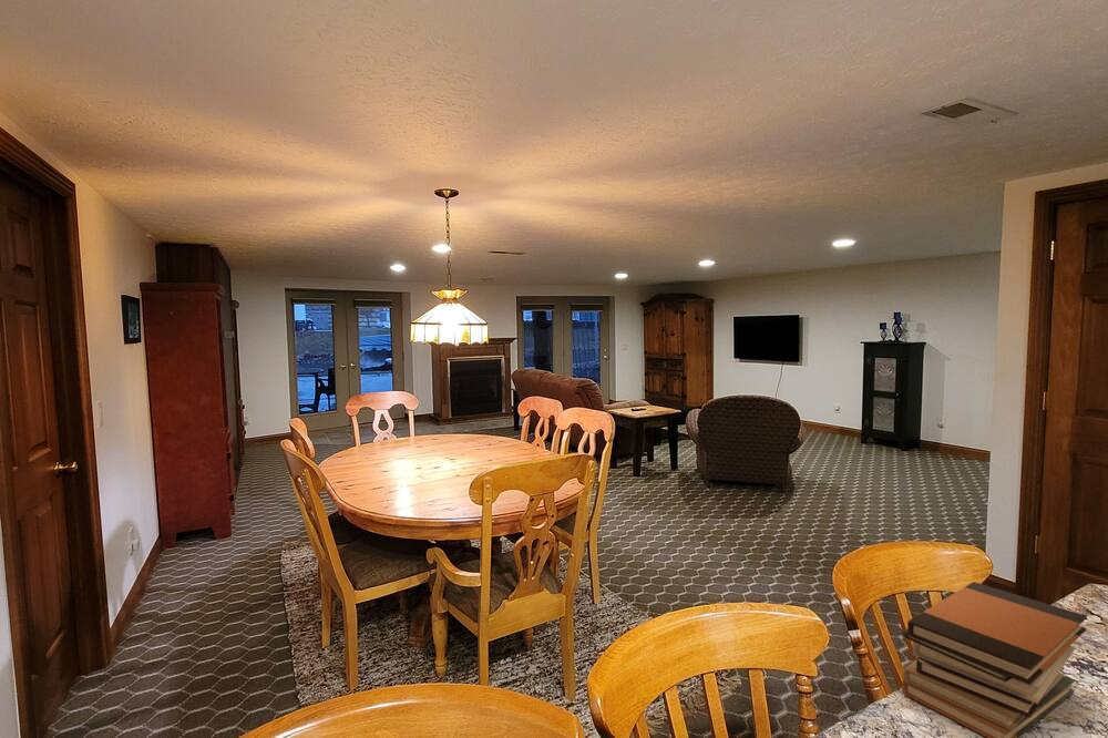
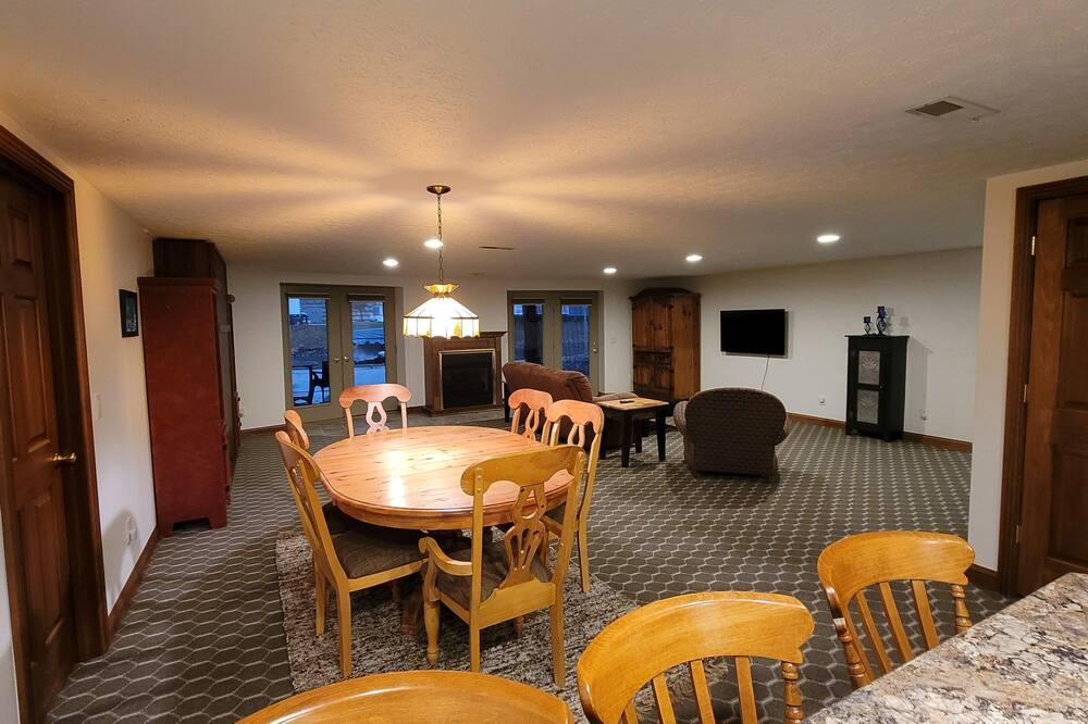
- book stack (993, 655)
